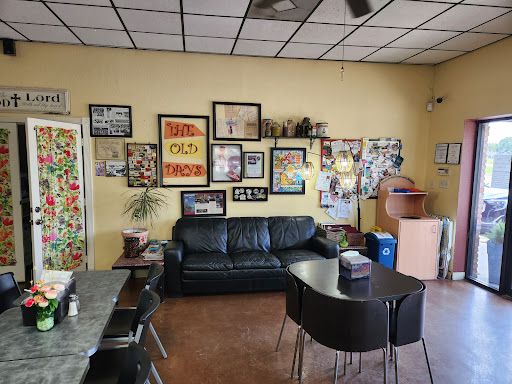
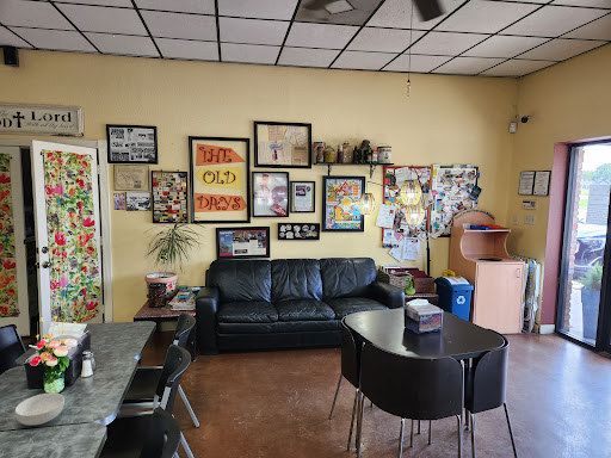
+ cereal bowl (41, 410)
